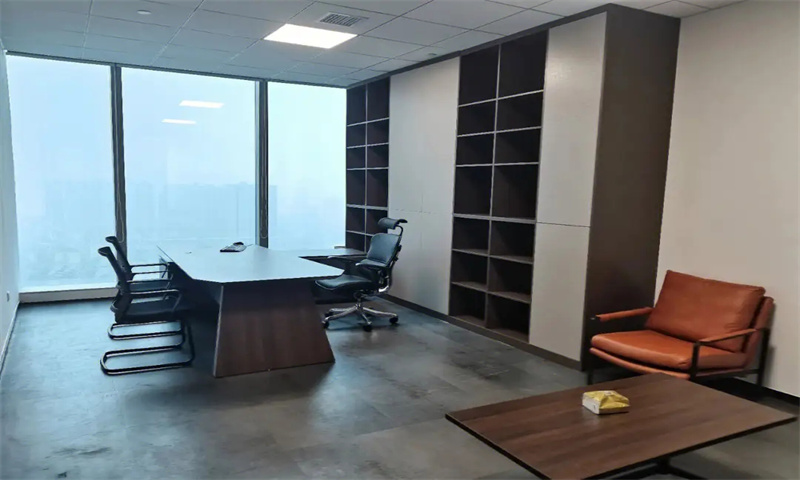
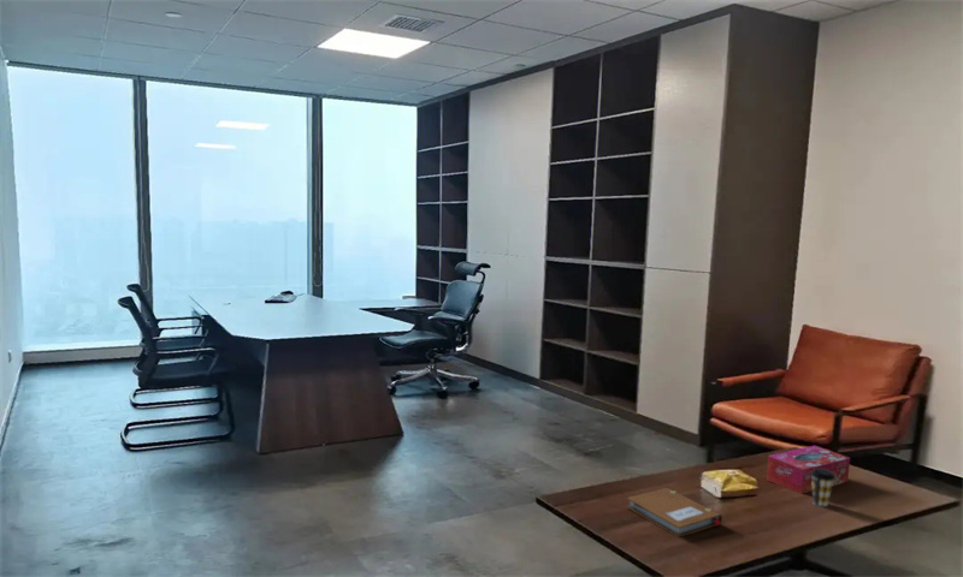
+ notebook (674, 511)
+ tissue box (808, 469)
+ coffee cup (821, 487)
